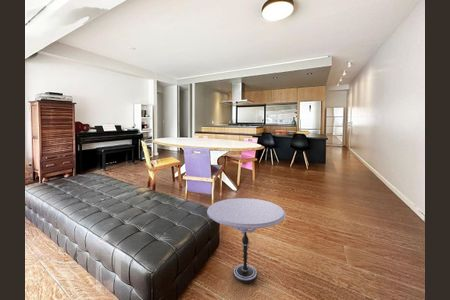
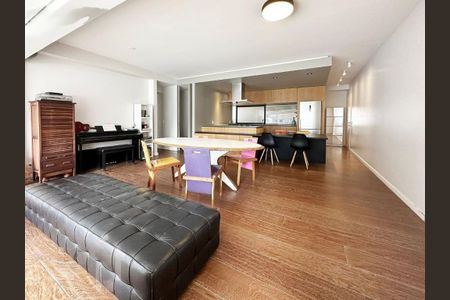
- side table (245, 242)
